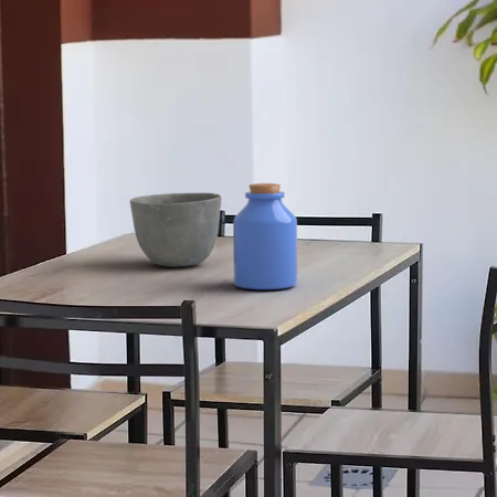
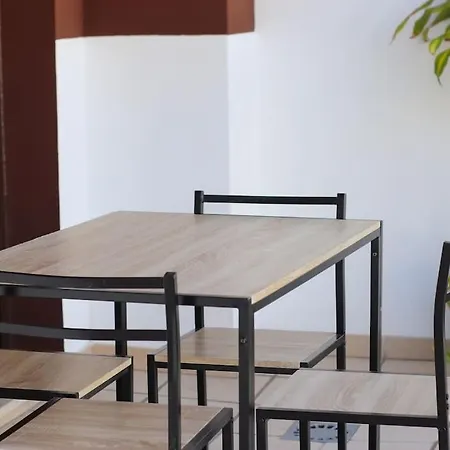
- jar (265, 234)
- bowl (176, 230)
